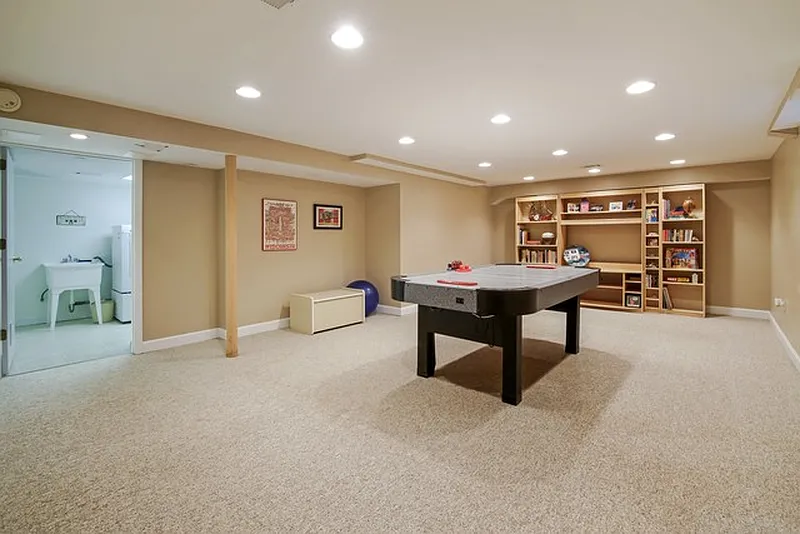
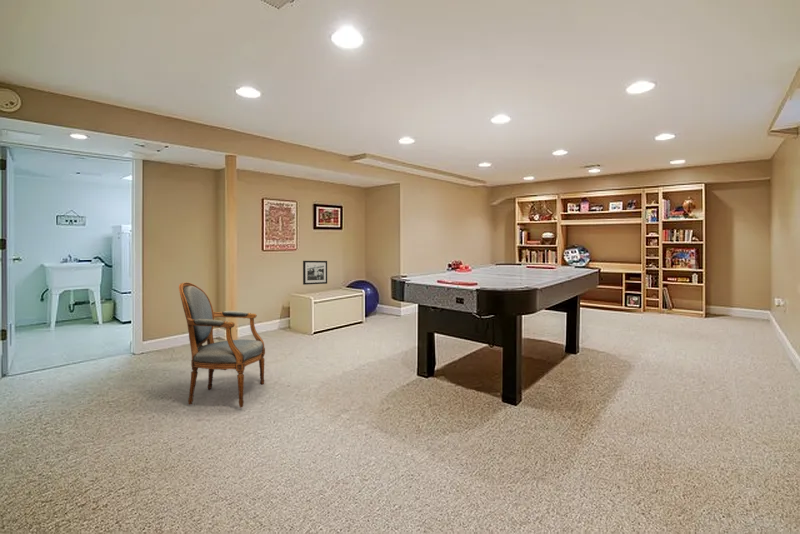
+ armchair (222, 341)
+ picture frame (315, 272)
